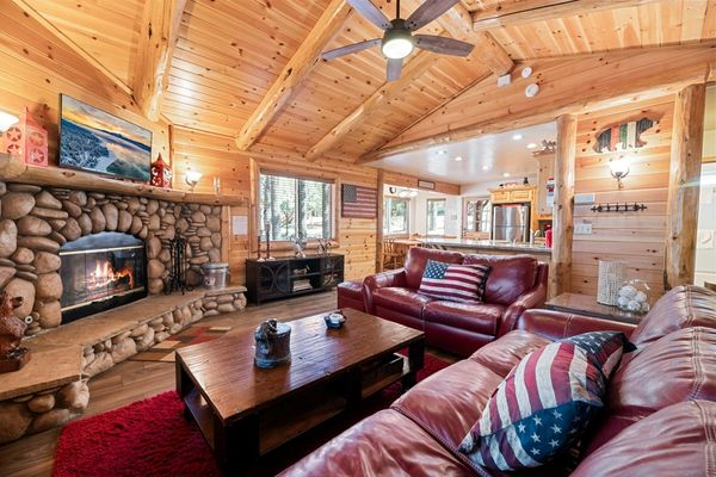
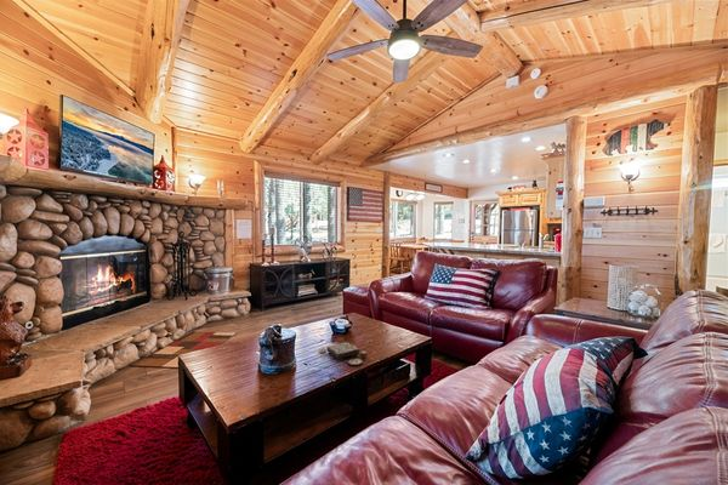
+ board game (342, 350)
